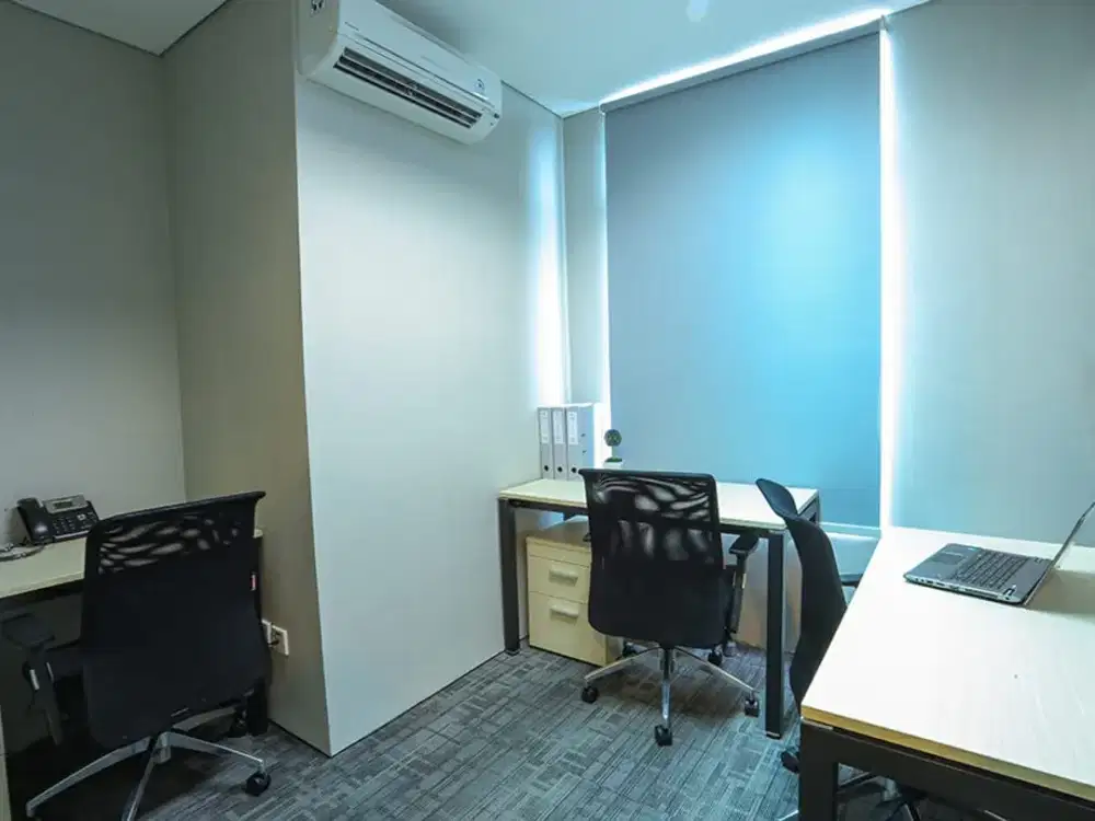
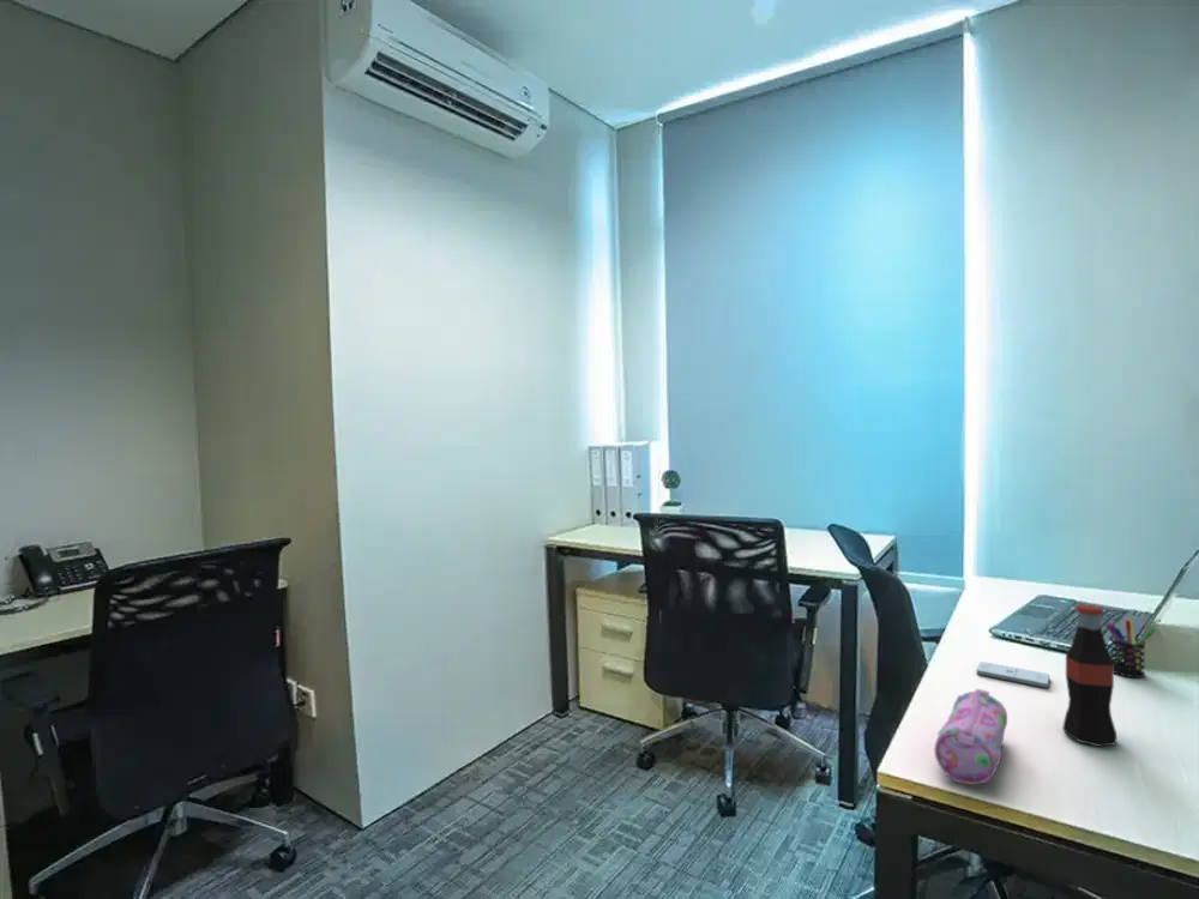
+ smartphone (1012, 674)
+ pen holder (1131, 645)
+ pencil case (972, 732)
+ bottle (1089, 670)
